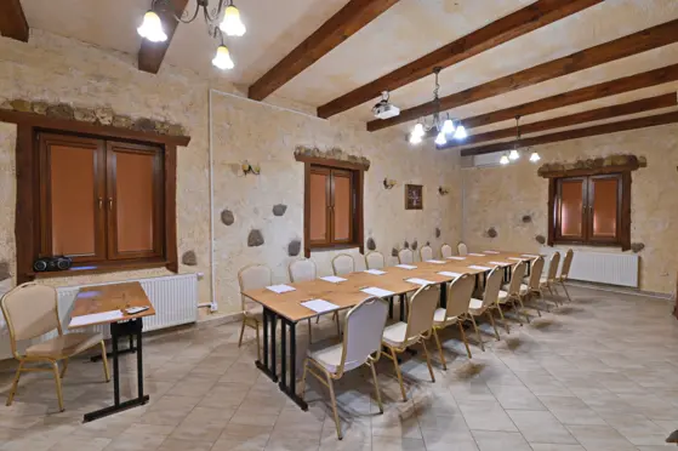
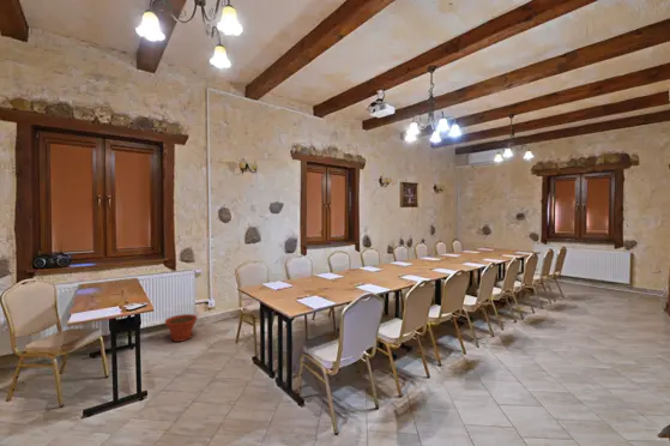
+ plant pot (181, 329)
